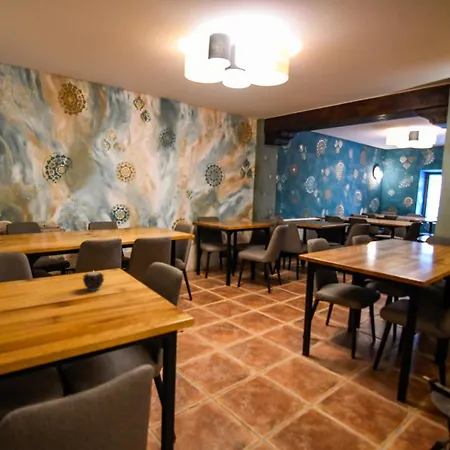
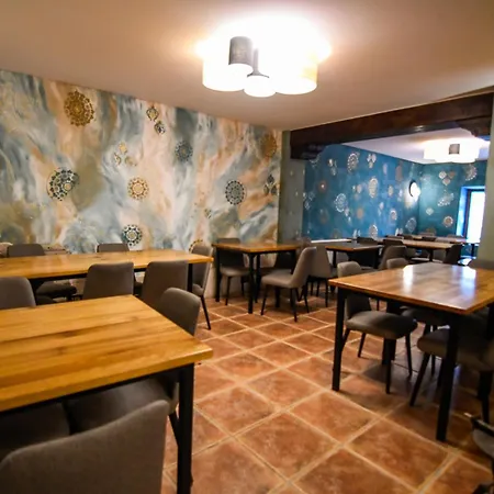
- candle (93, 279)
